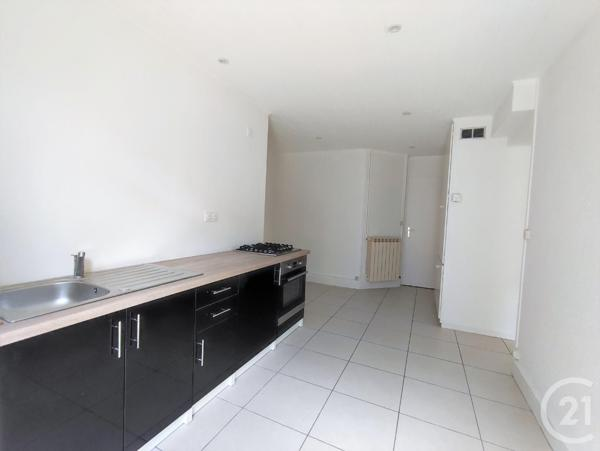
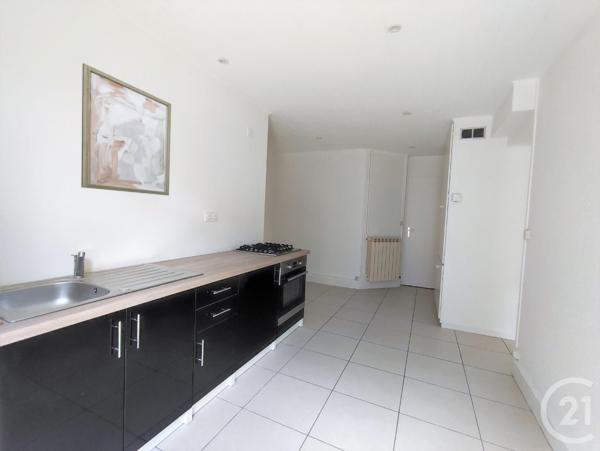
+ wall art (132, 139)
